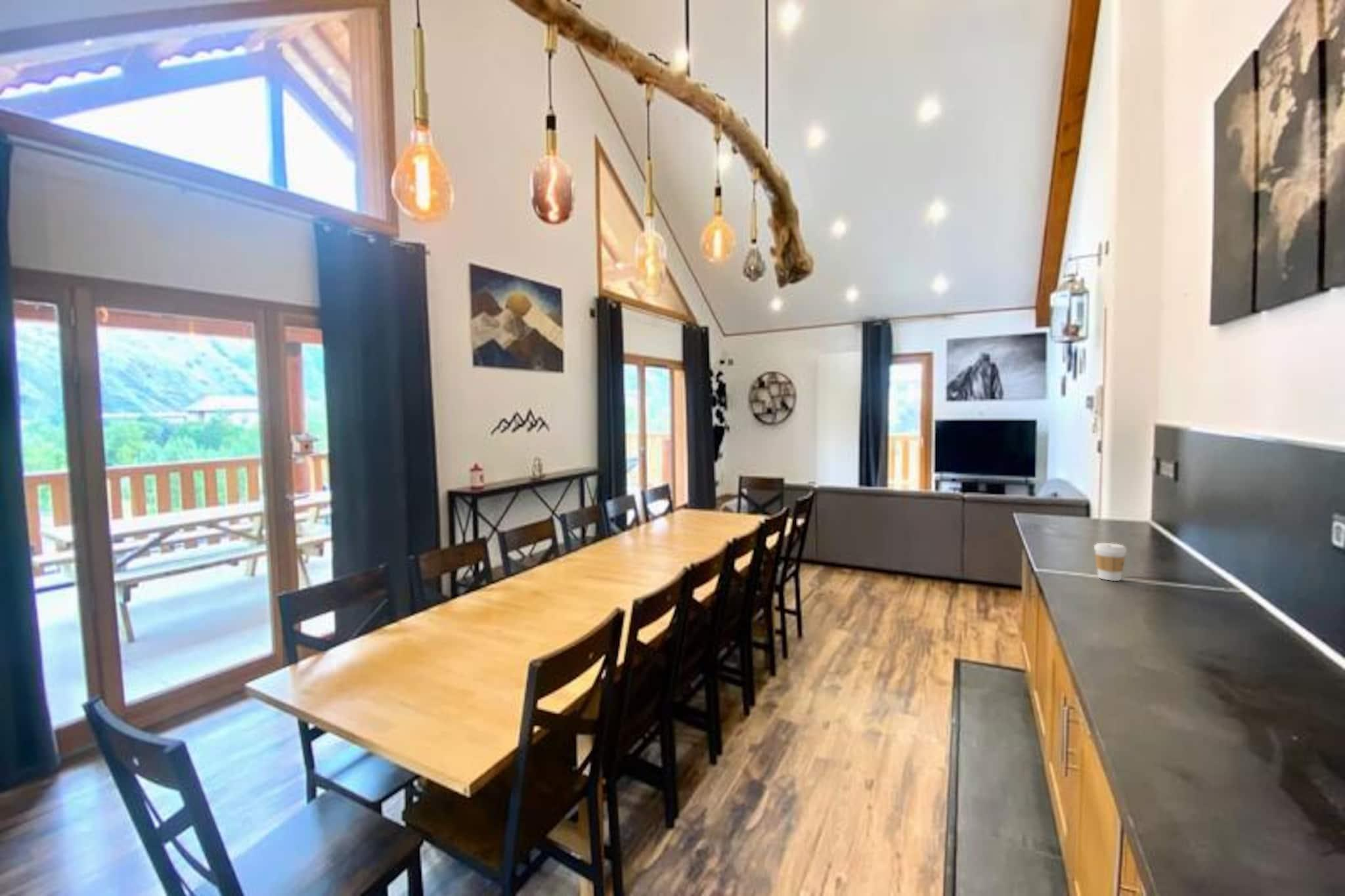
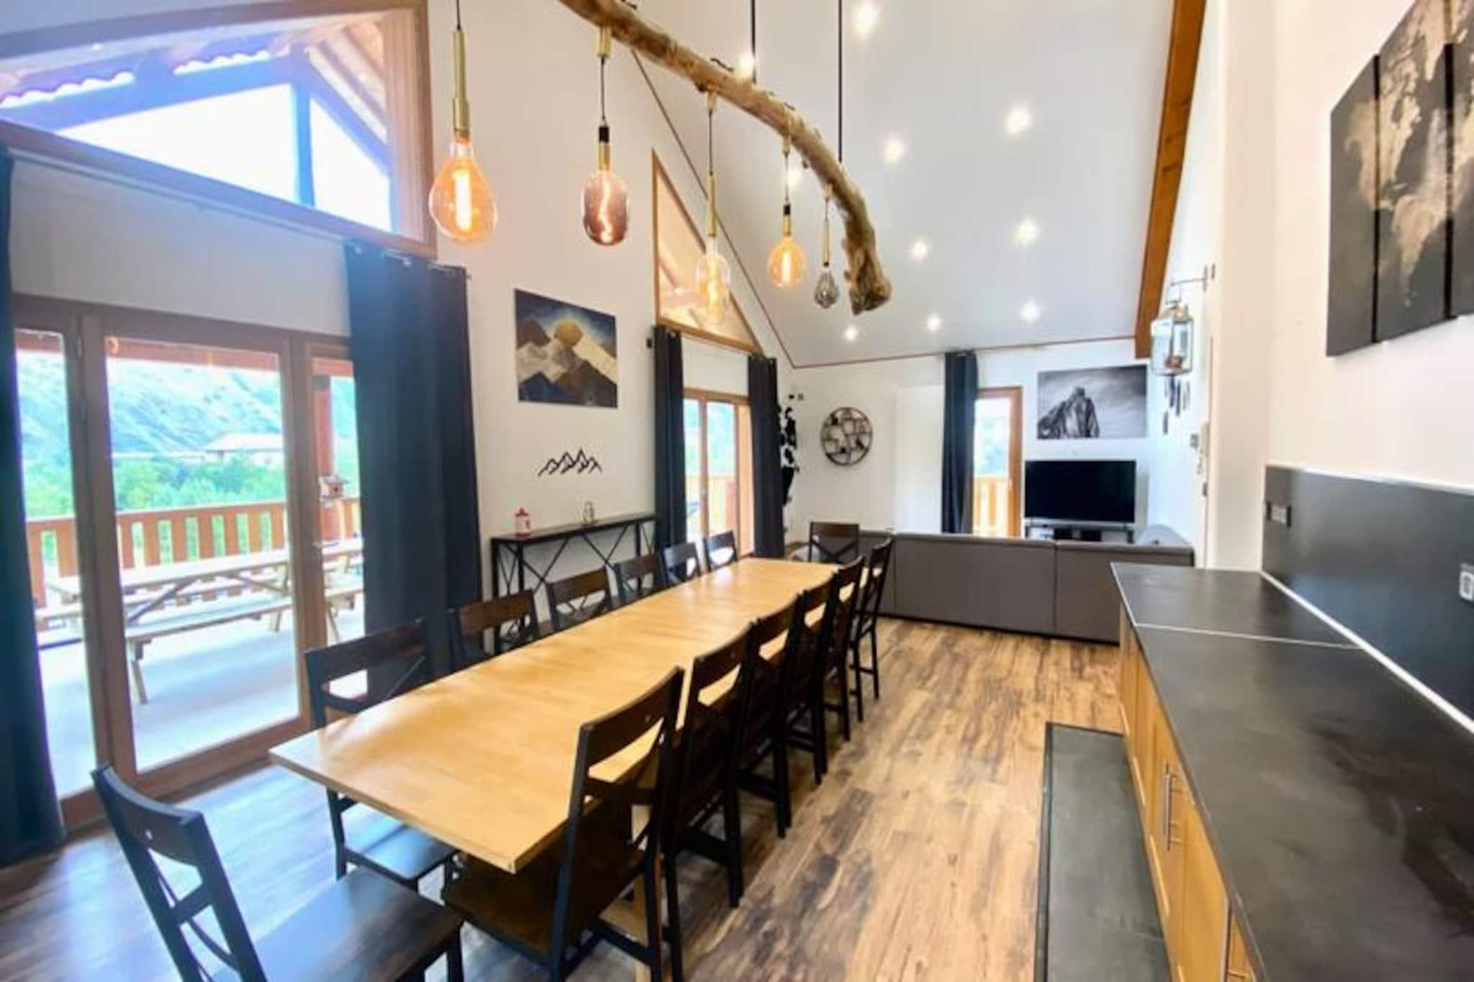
- coffee cup (1110, 561)
